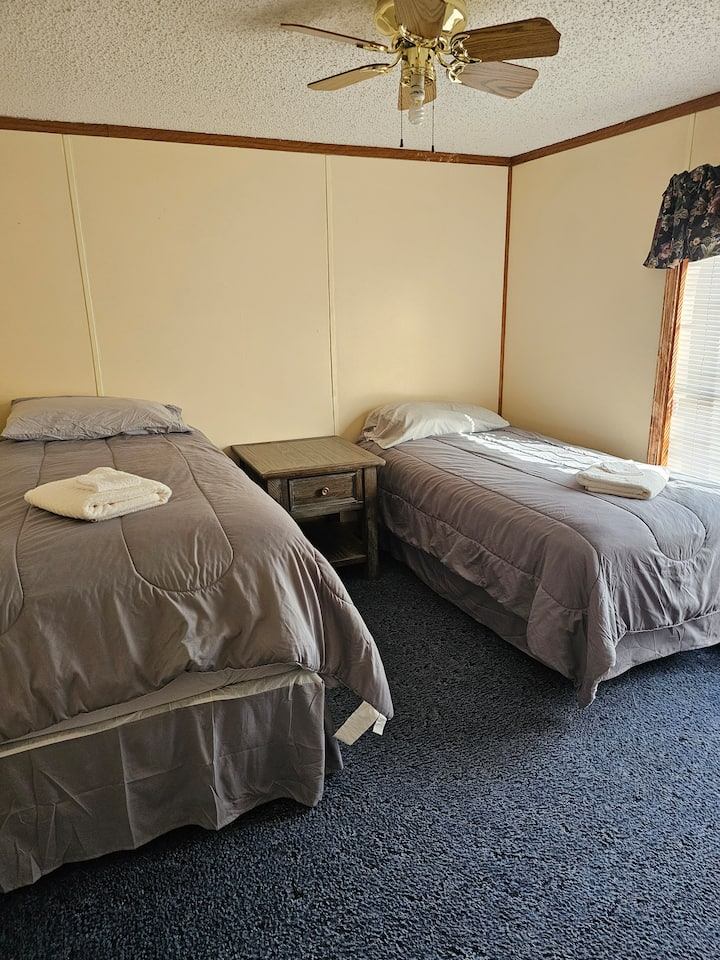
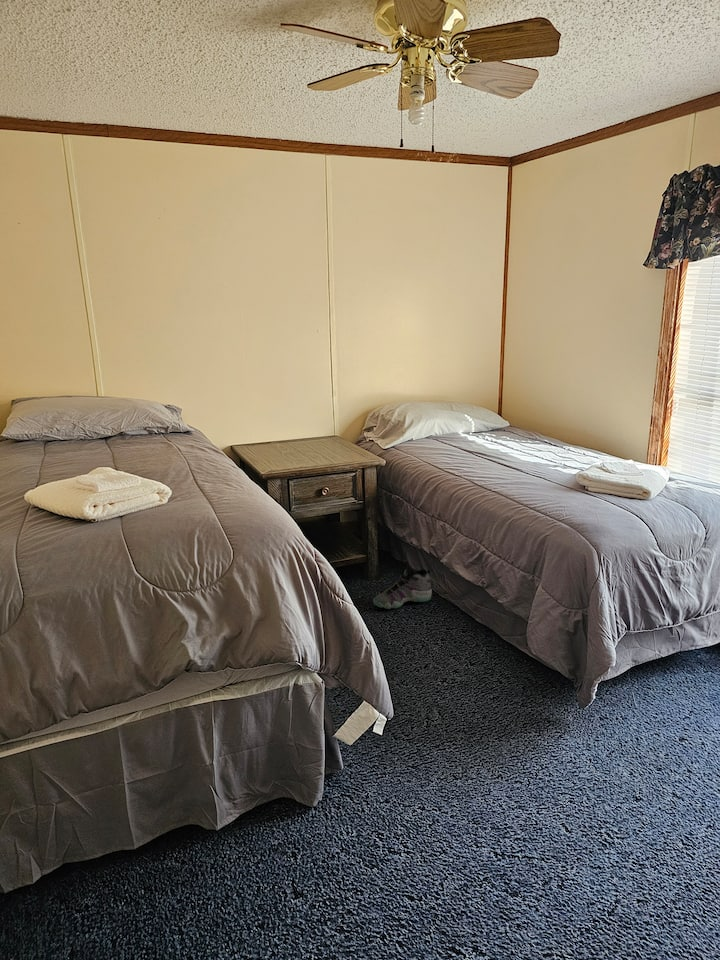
+ sneaker (402, 581)
